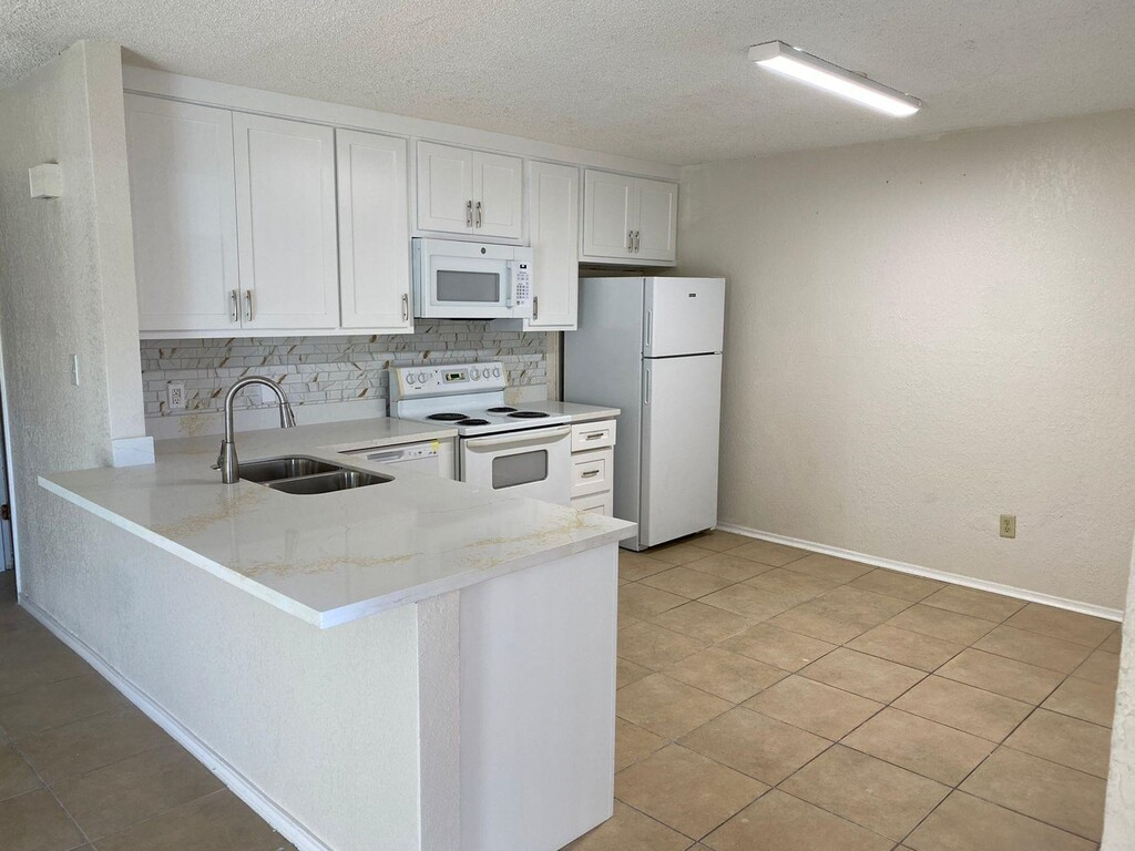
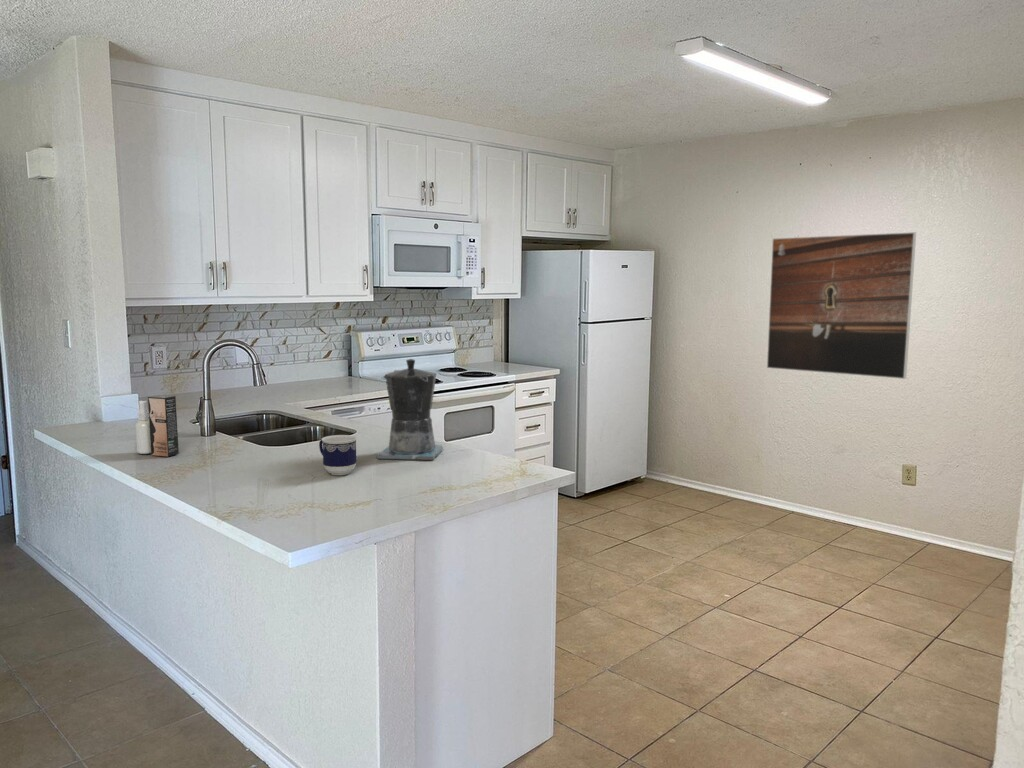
+ cup (335, 455)
+ coffee maker (410, 406)
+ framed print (836, 305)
+ spray bottle (155, 425)
